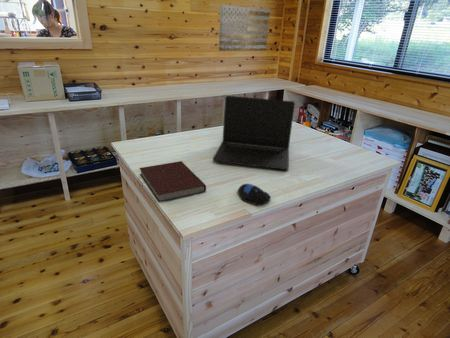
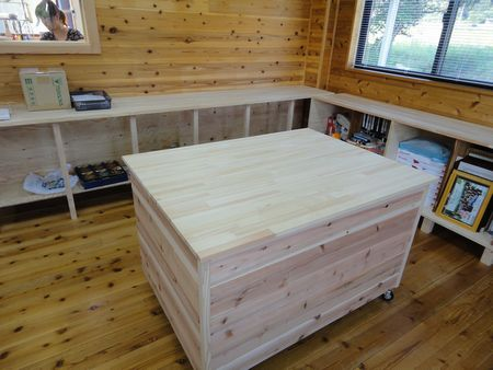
- notebook (171, 179)
- computer mouse (252, 192)
- laptop (254, 131)
- wall art (245, 29)
